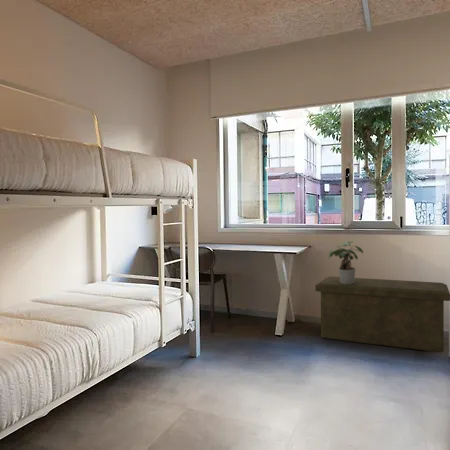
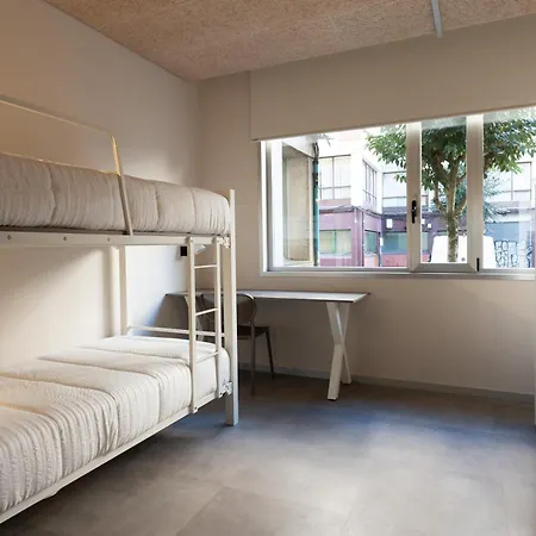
- storage bench (380, 310)
- potted plant (346, 261)
